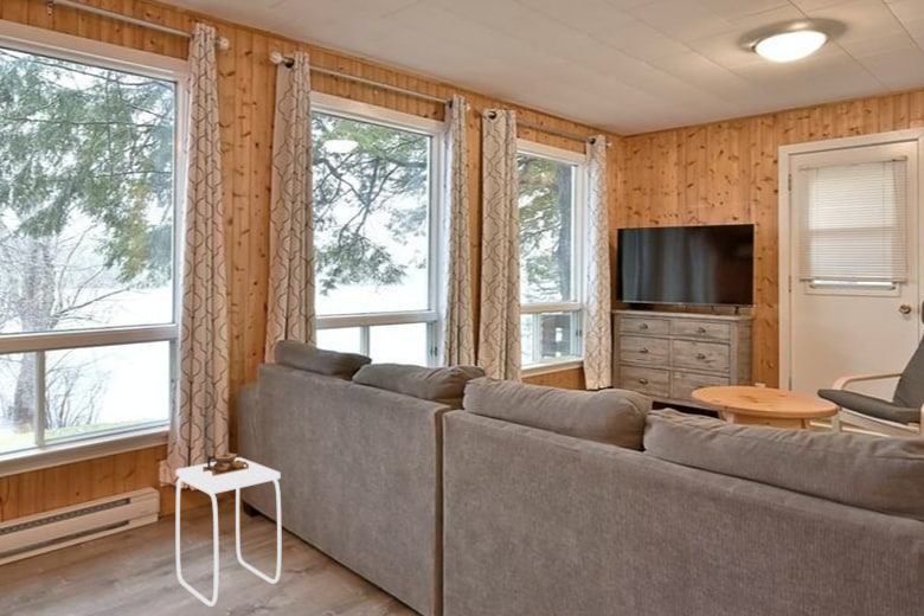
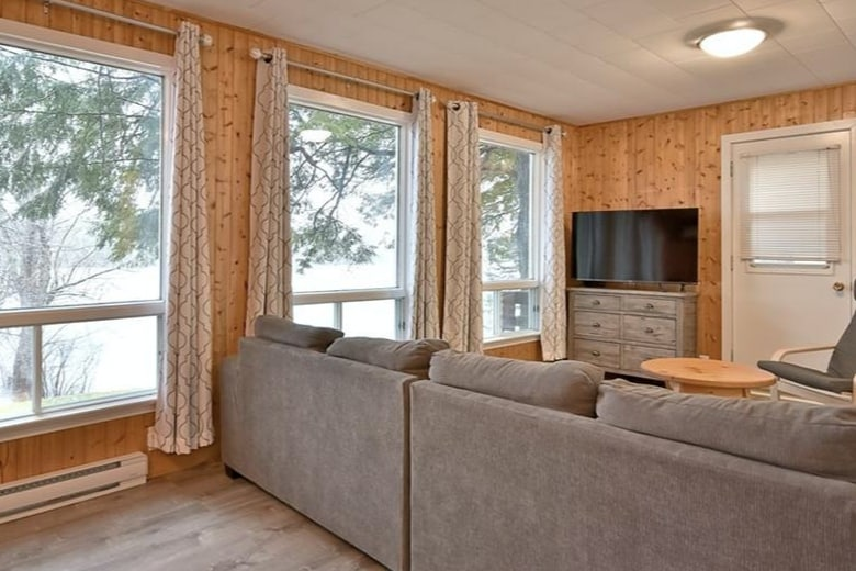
- side table (236, 520)
